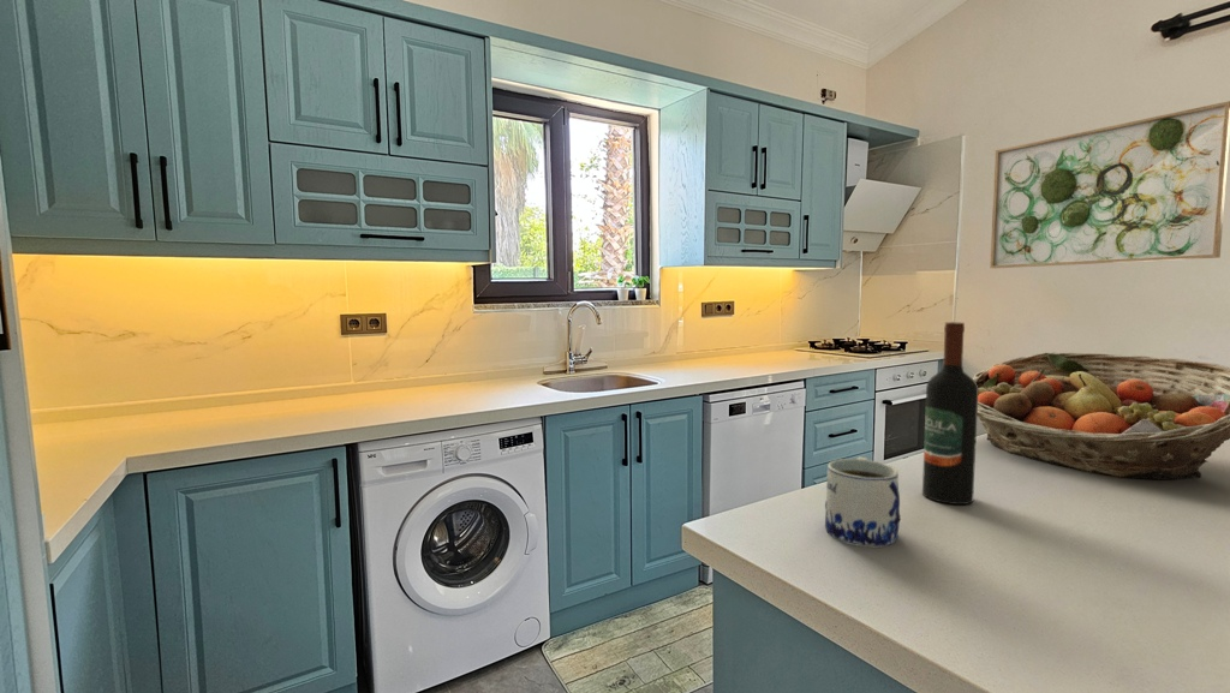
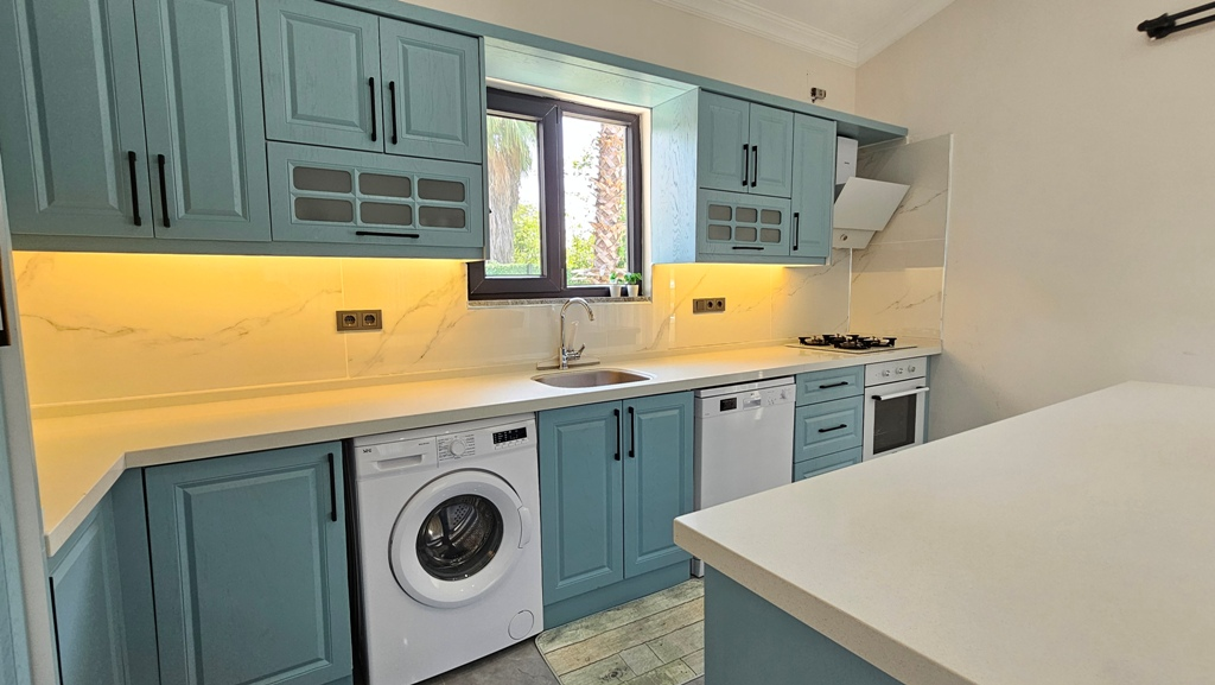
- wine bottle (950, 411)
- fruit basket (1091, 407)
- wall art (1092, 197)
- mug (860, 497)
